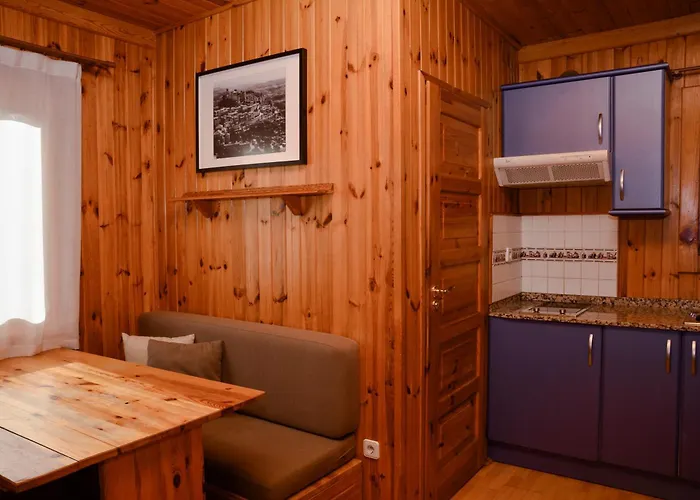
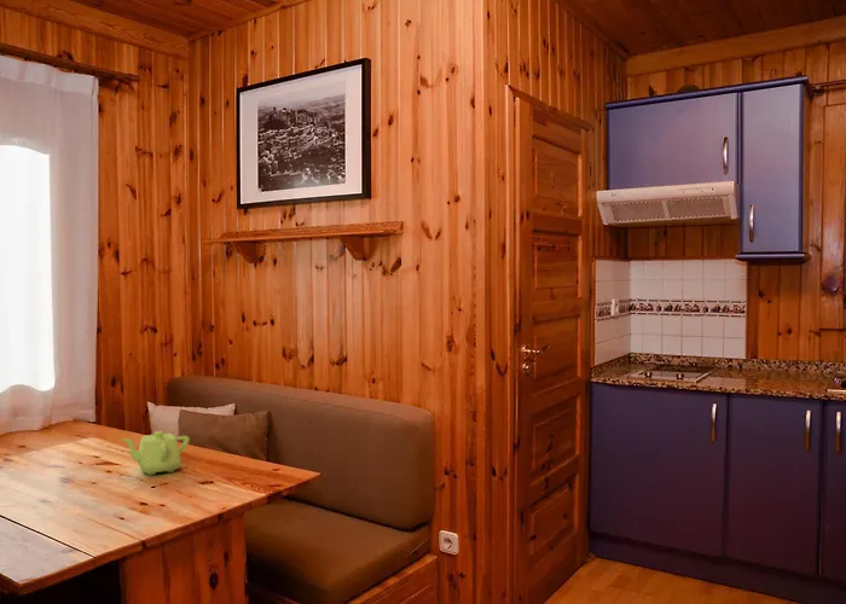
+ teapot (157, 452)
